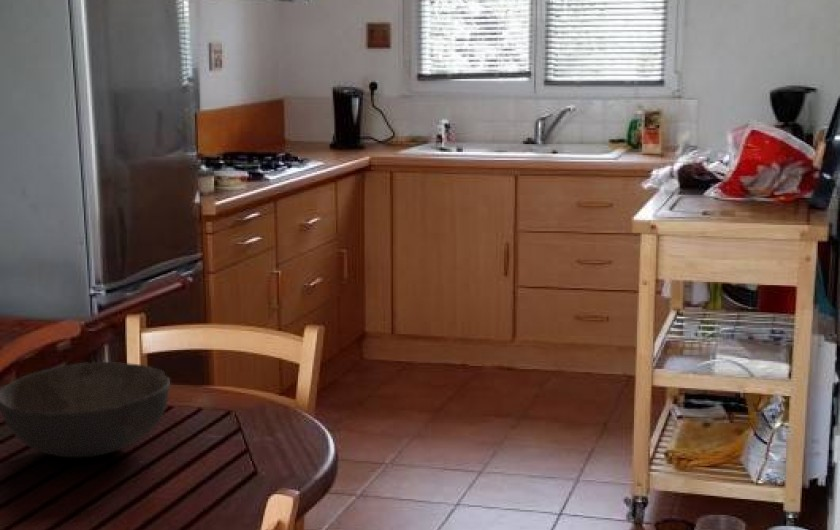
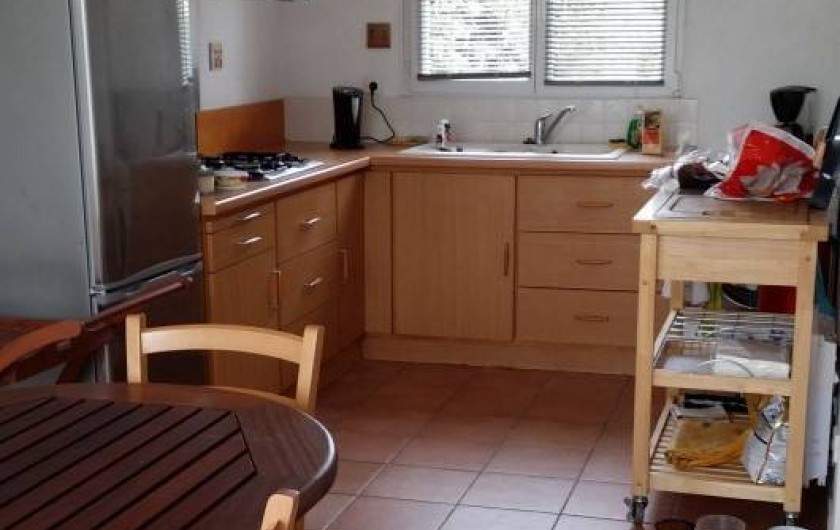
- bowl (87, 416)
